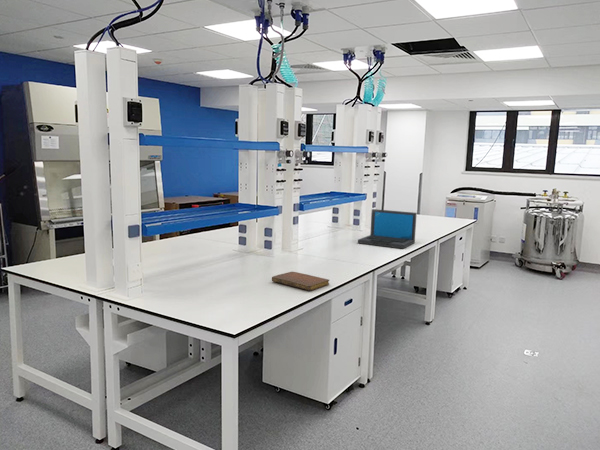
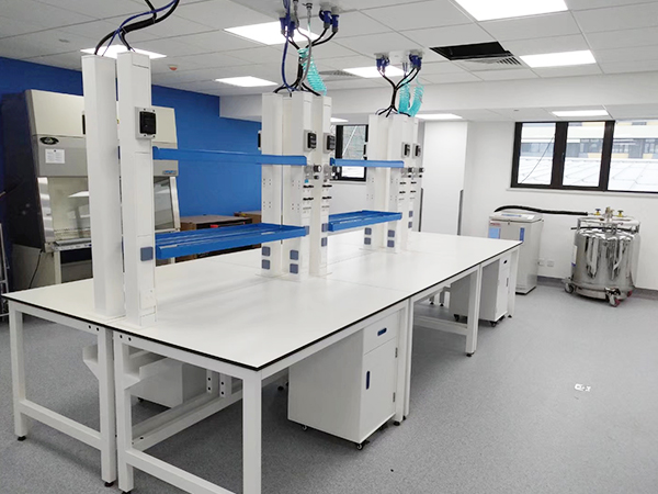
- notebook (300, 280)
- laptop (387, 227)
